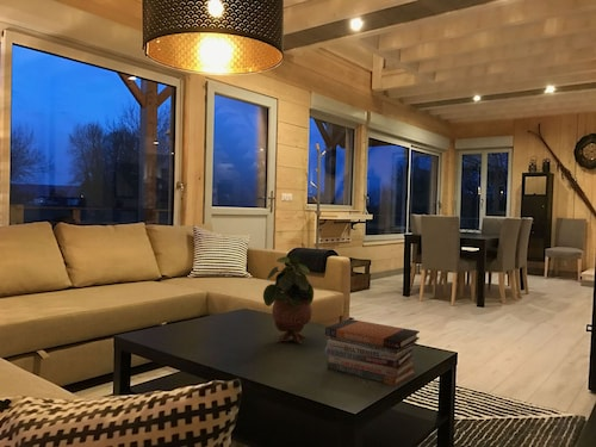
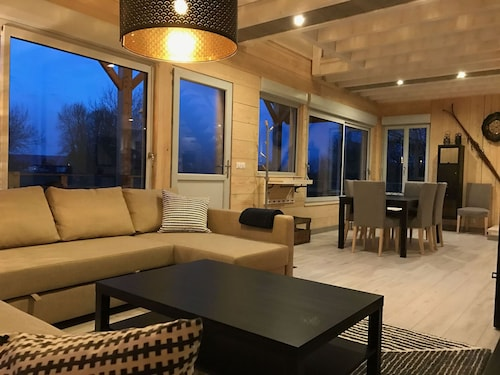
- potted plant (288, 298)
- book stack (371, 349)
